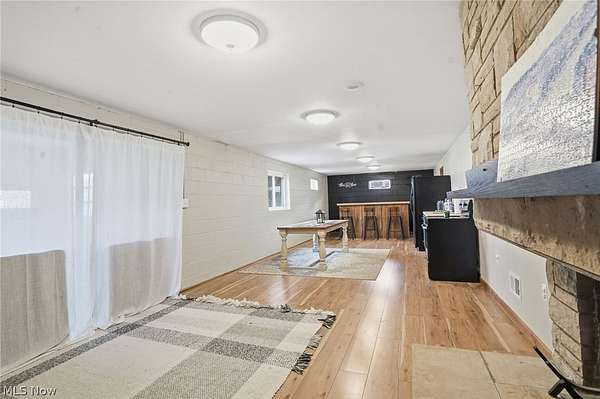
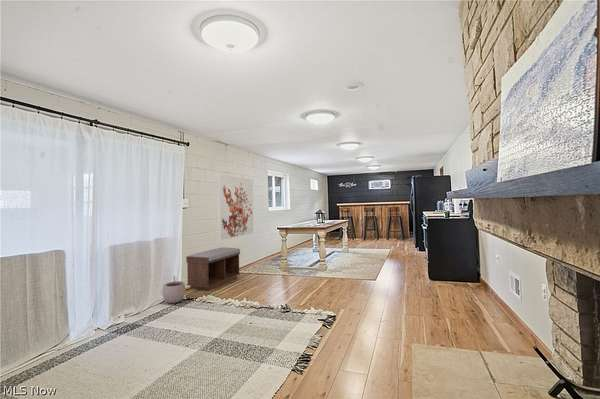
+ bench (215, 266)
+ wall art (237, 206)
+ plant pot (174, 288)
